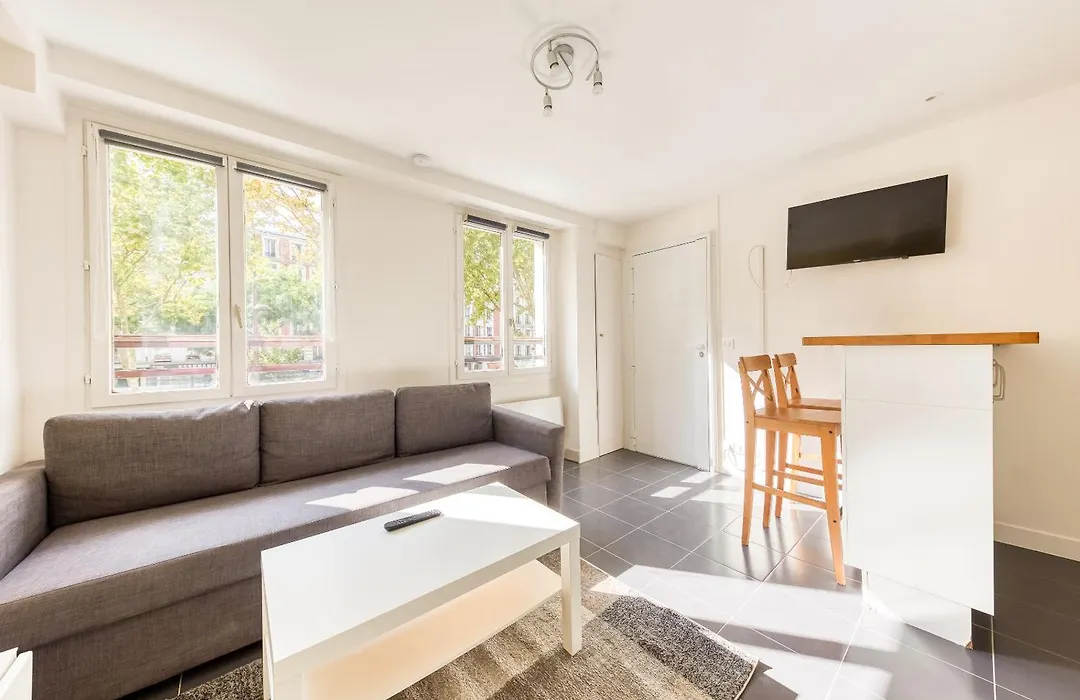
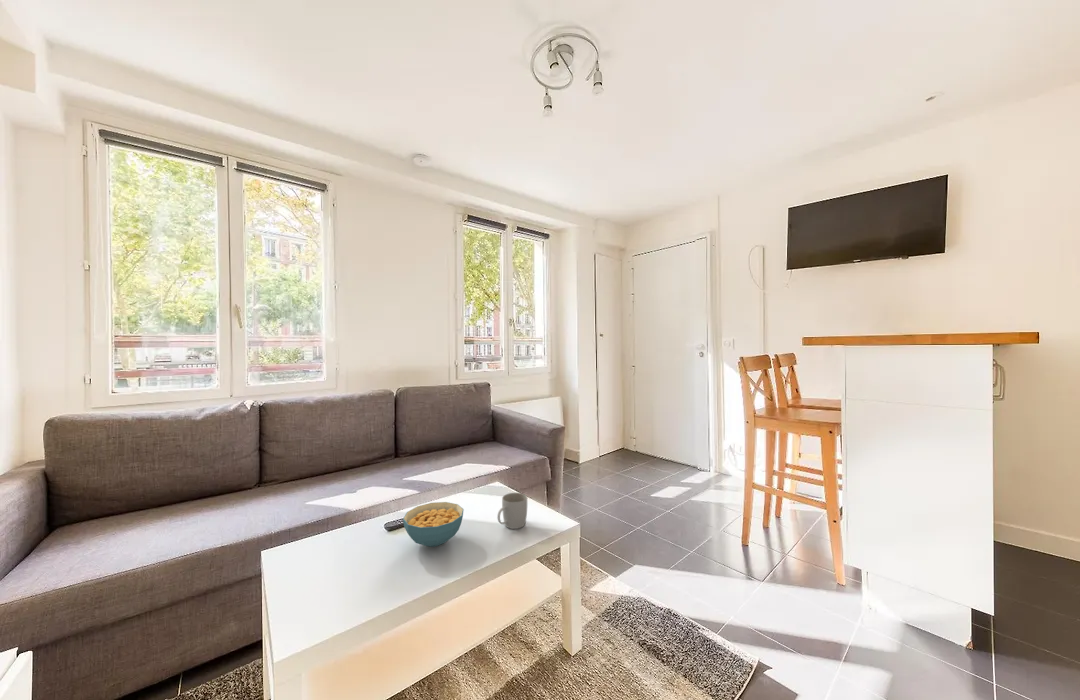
+ cereal bowl (434, 528)
+ mug (511, 512)
